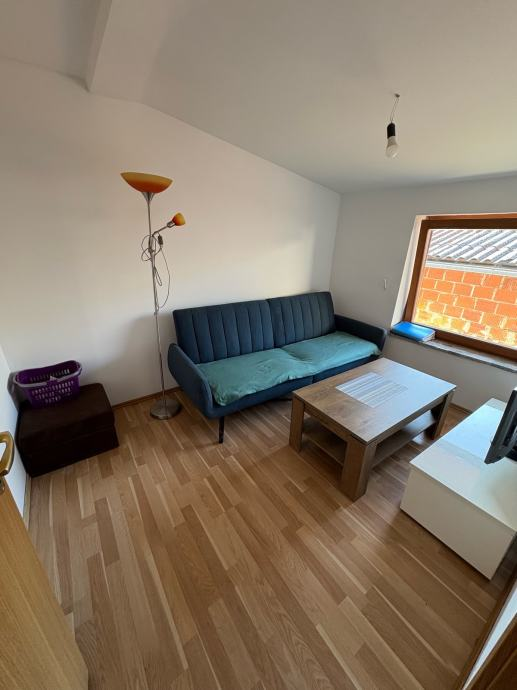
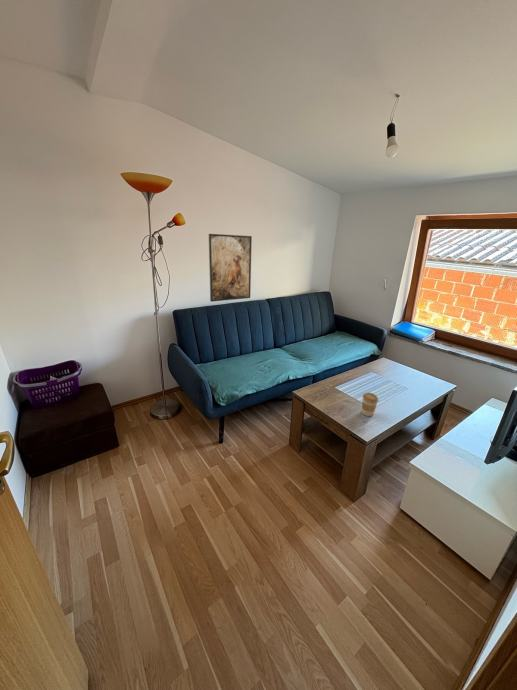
+ coffee cup (369, 404)
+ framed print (231, 268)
